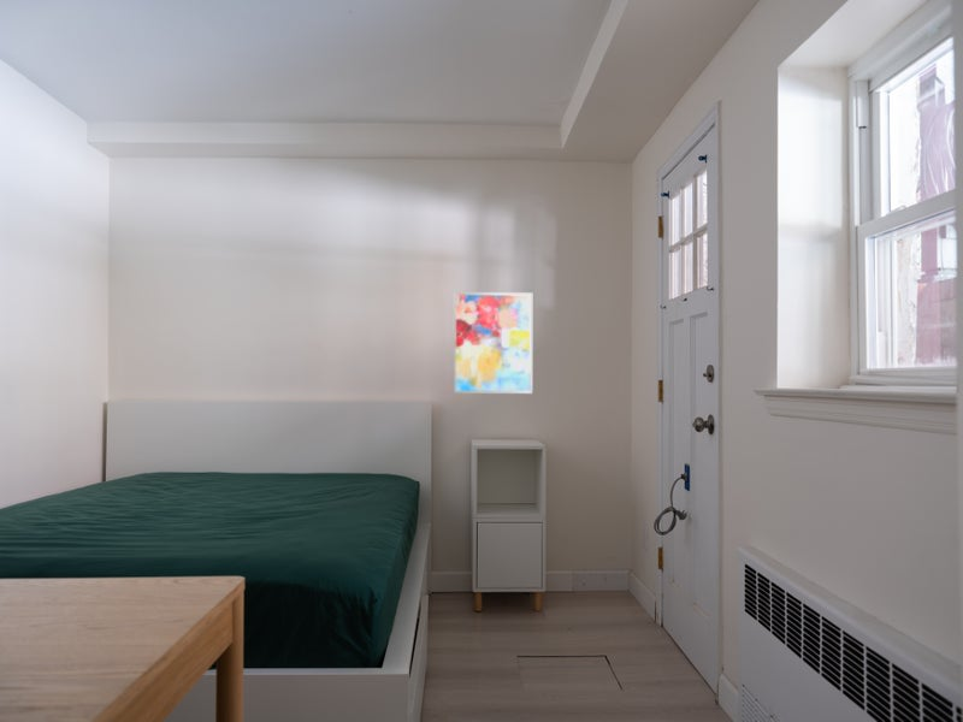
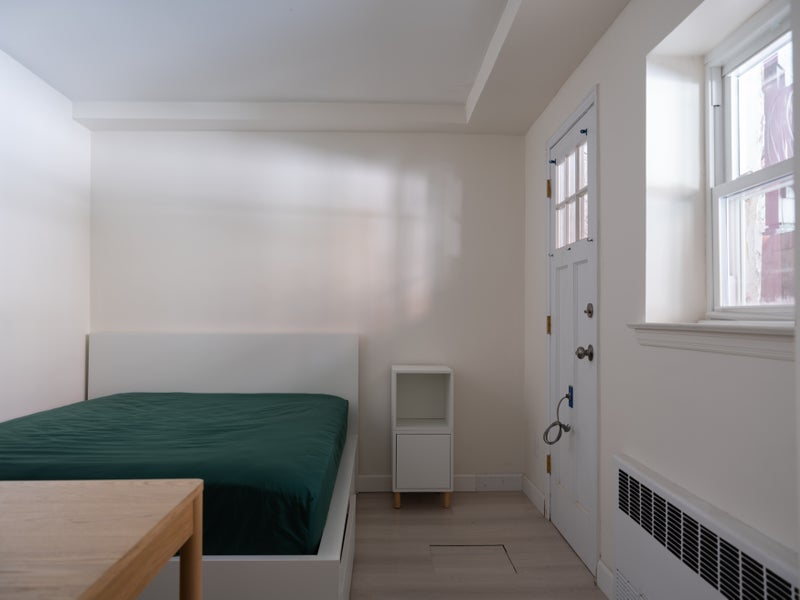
- wall art (492, 343)
